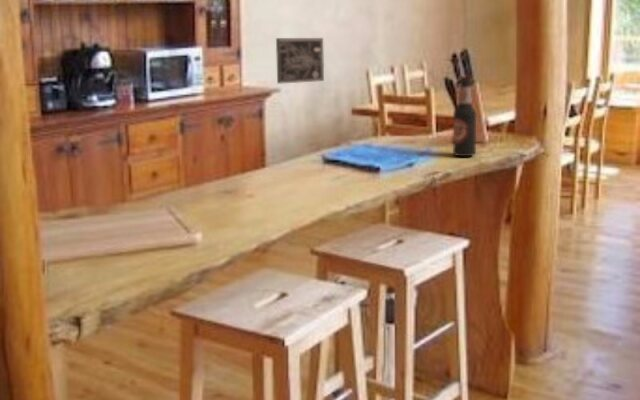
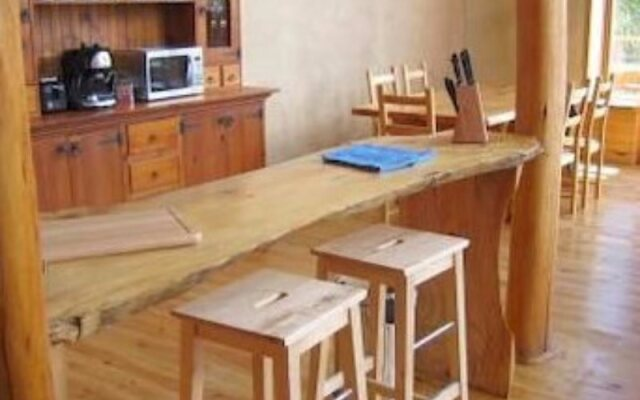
- bottle (464, 116)
- wall art (300, 60)
